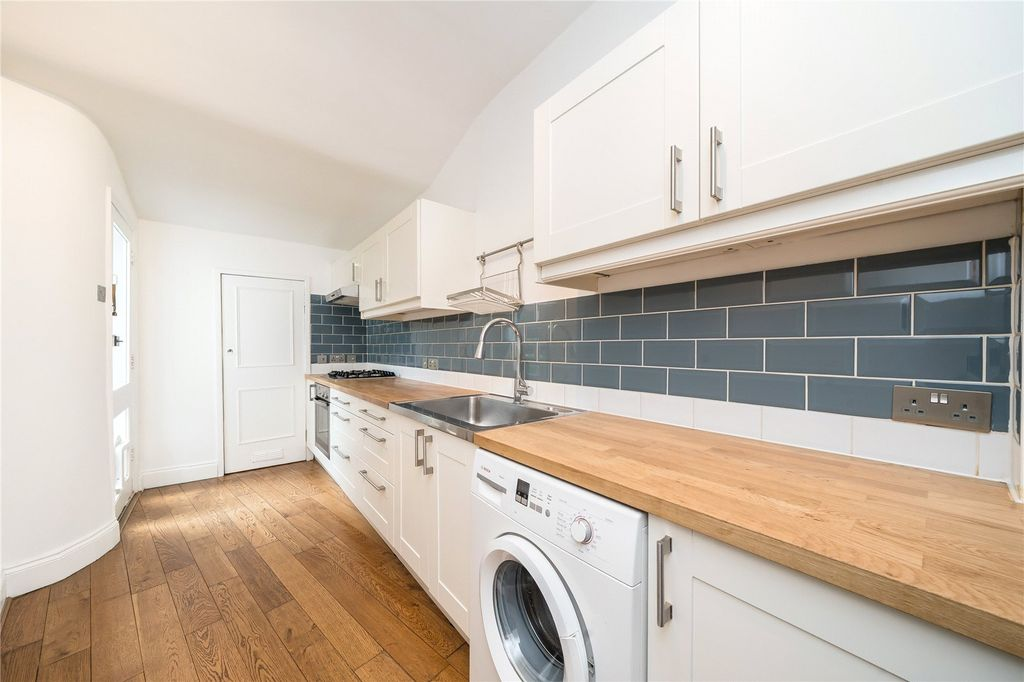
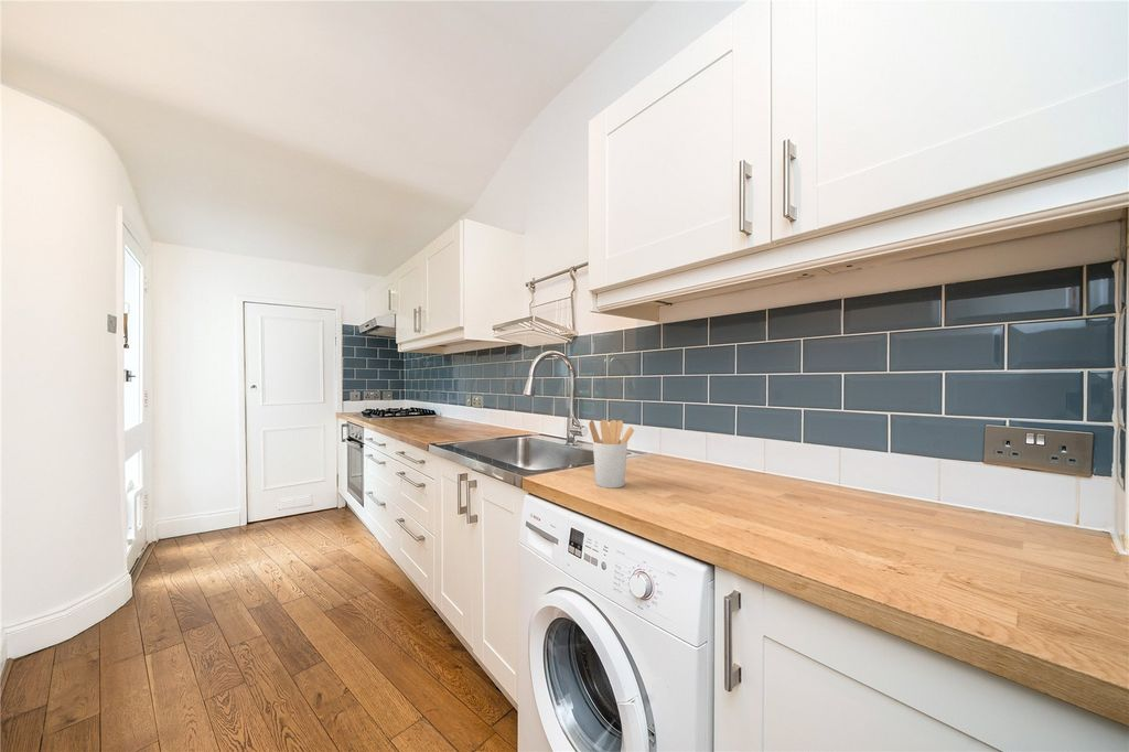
+ utensil holder (610, 450)
